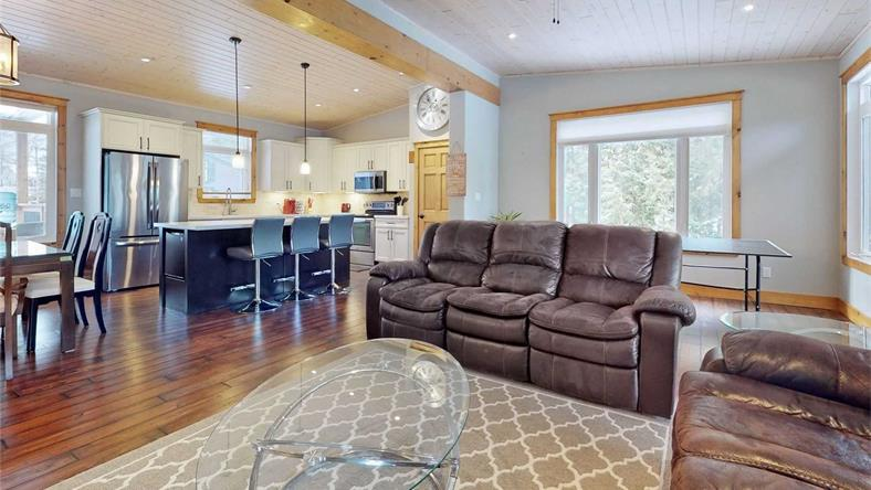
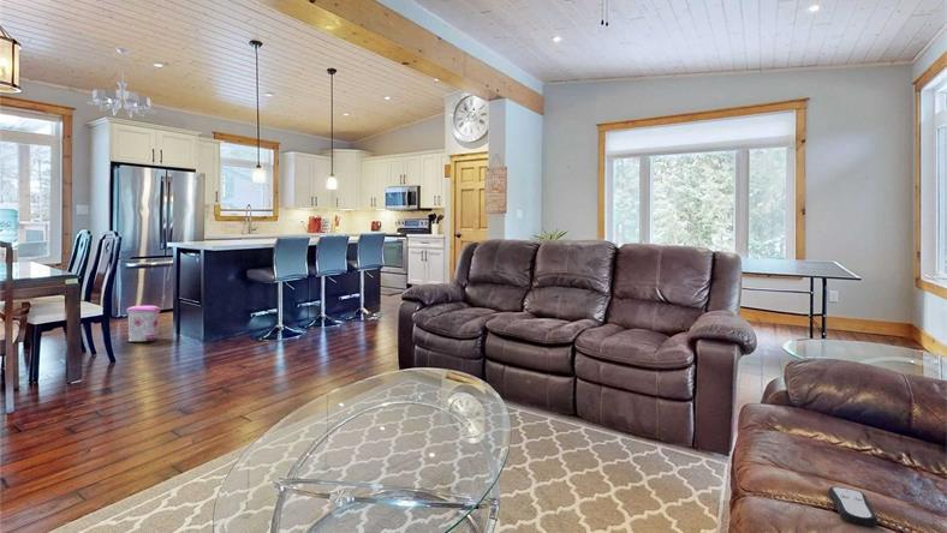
+ chandelier (121, 80)
+ remote control (852, 505)
+ trash can (143, 323)
